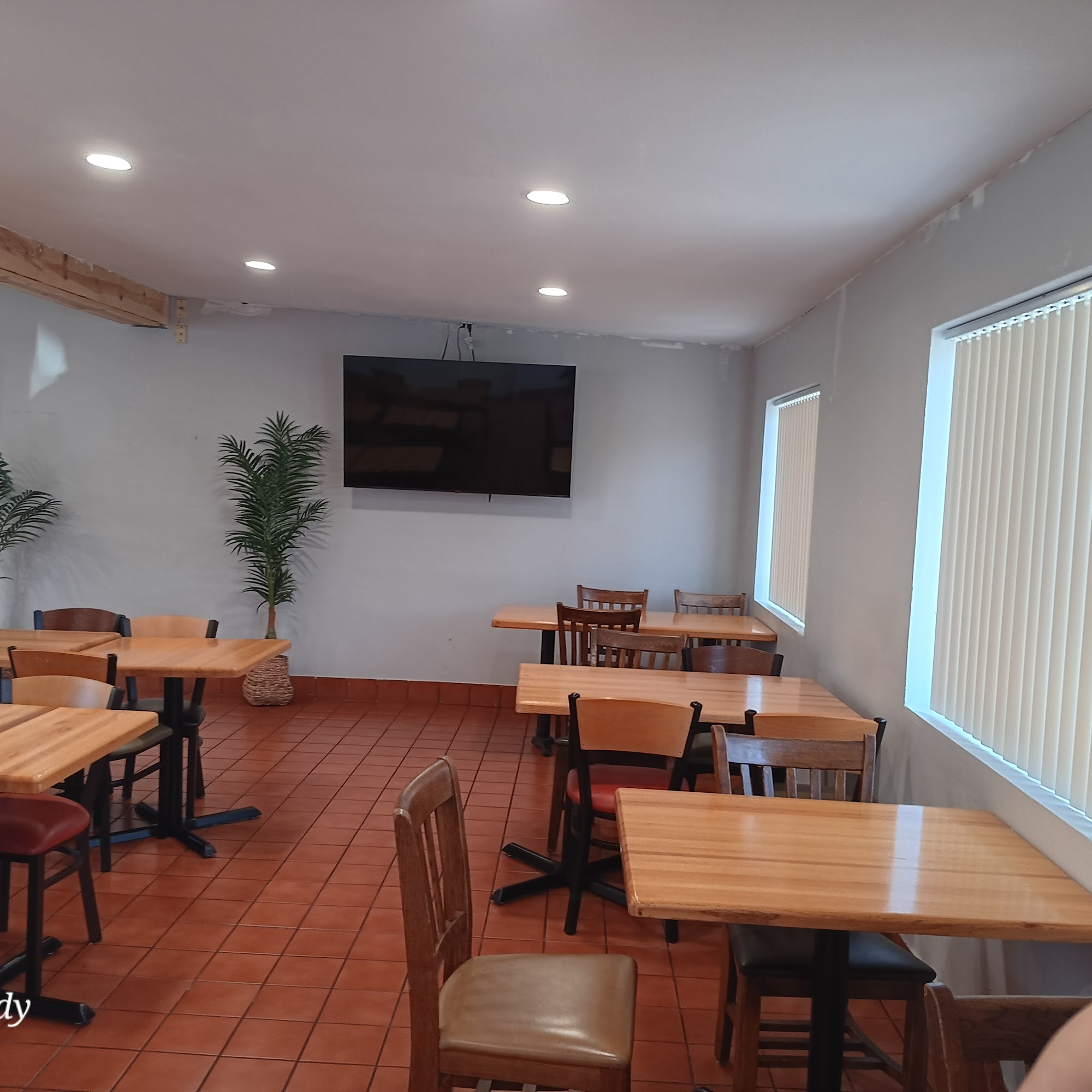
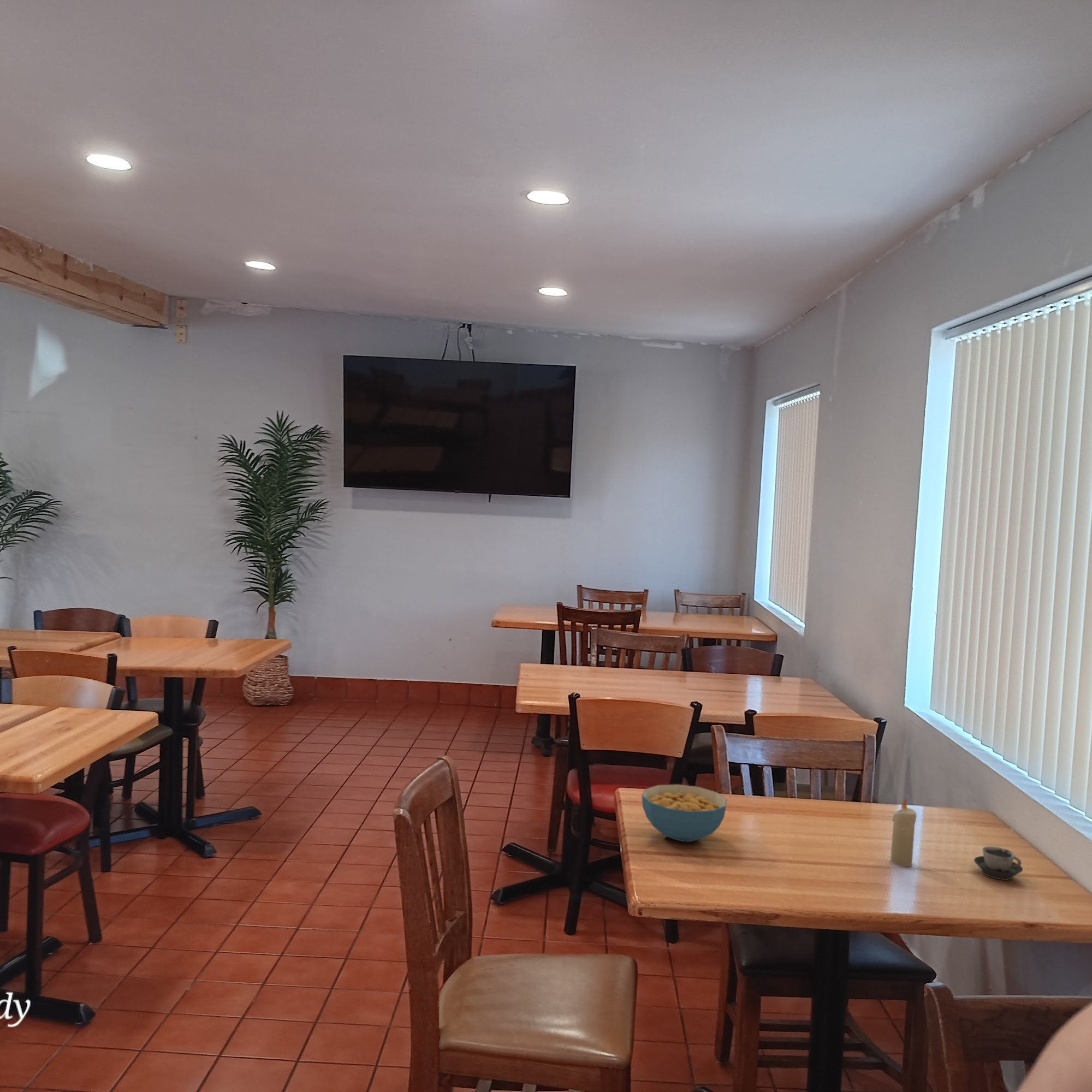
+ cereal bowl (683, 818)
+ candle (903, 831)
+ cup (998, 863)
